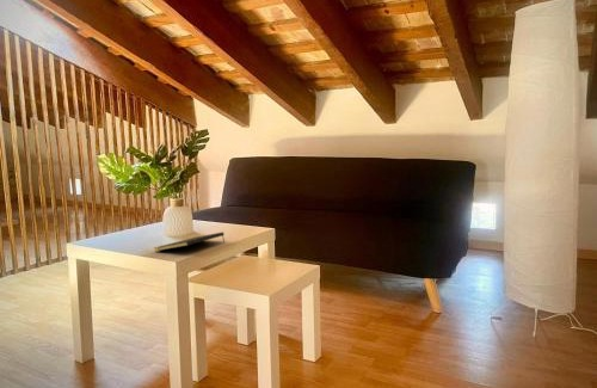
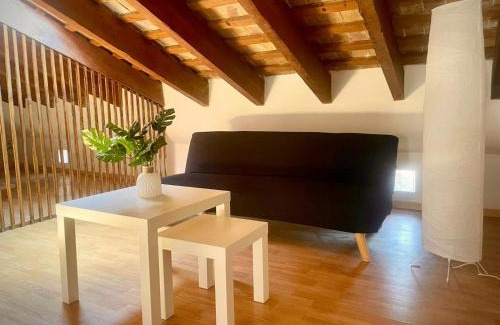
- notepad (190, 241)
